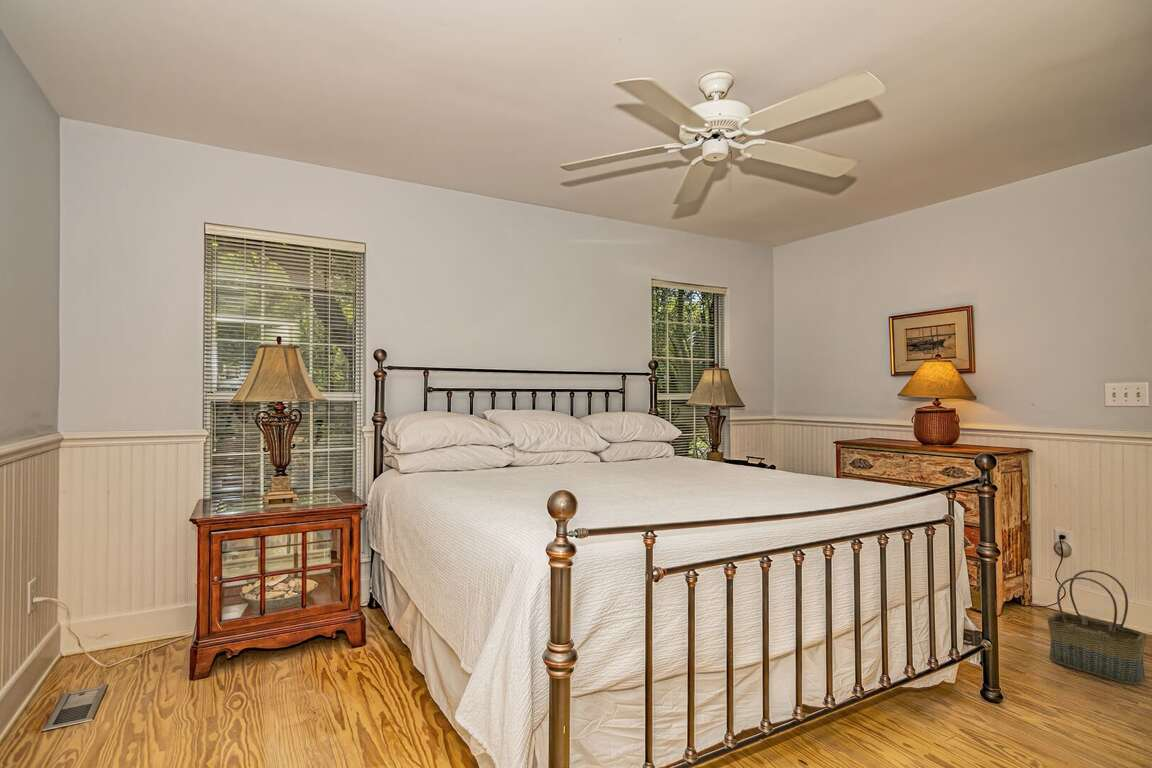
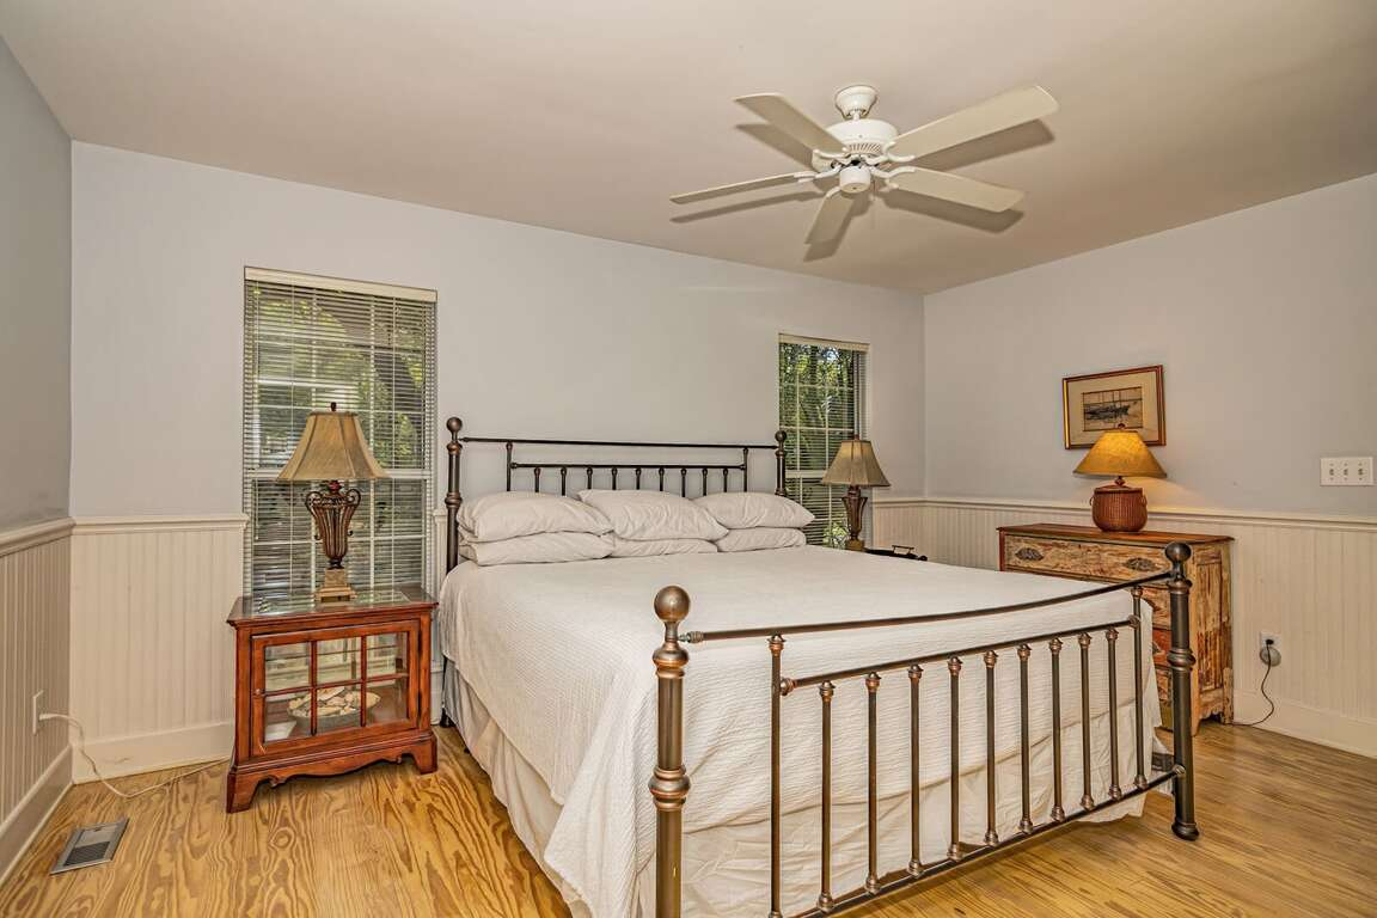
- basket (1094, 621)
